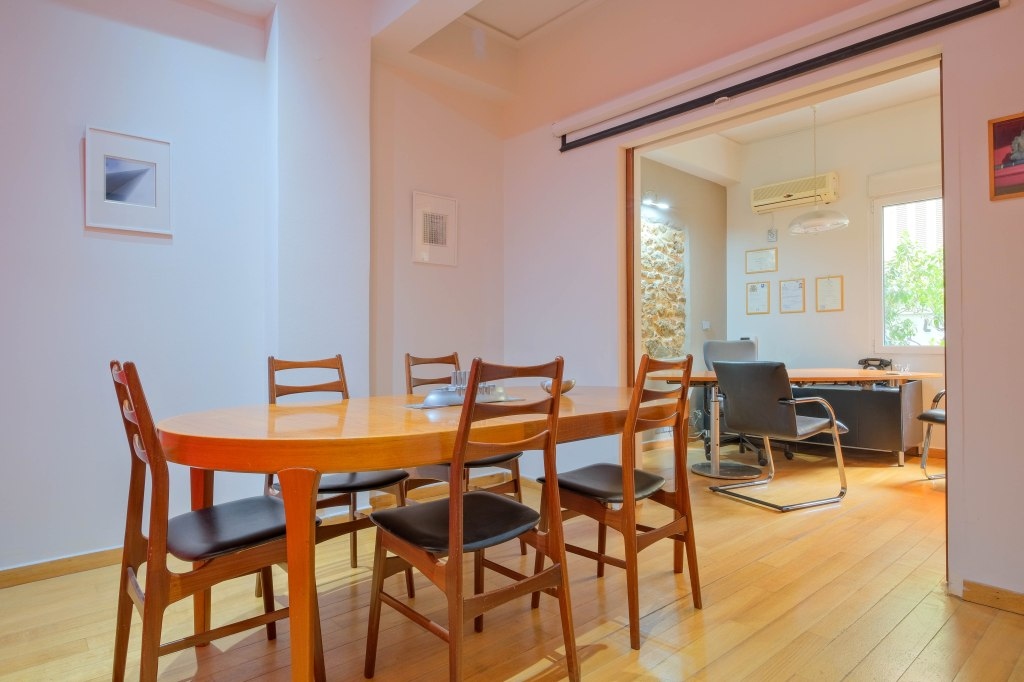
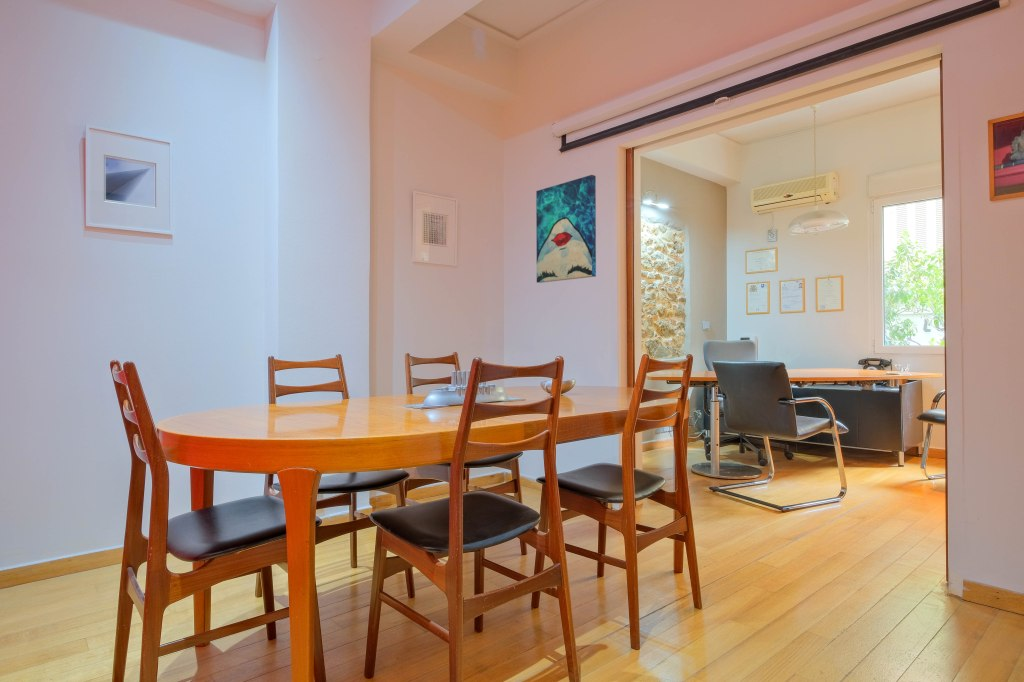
+ wall art (564, 231)
